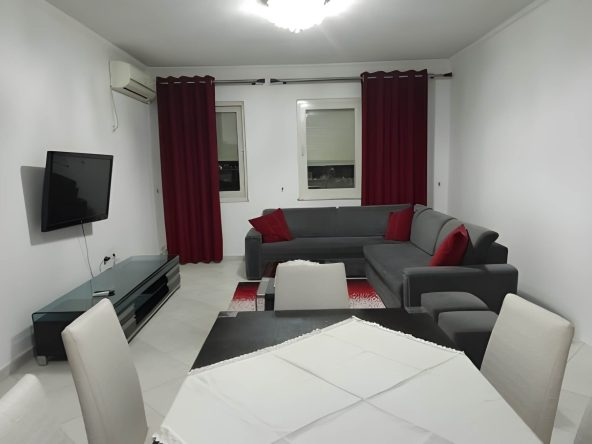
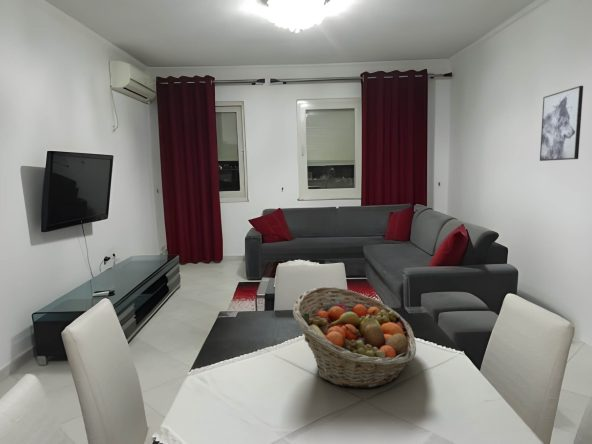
+ fruit basket (354, 331)
+ wall art (559, 126)
